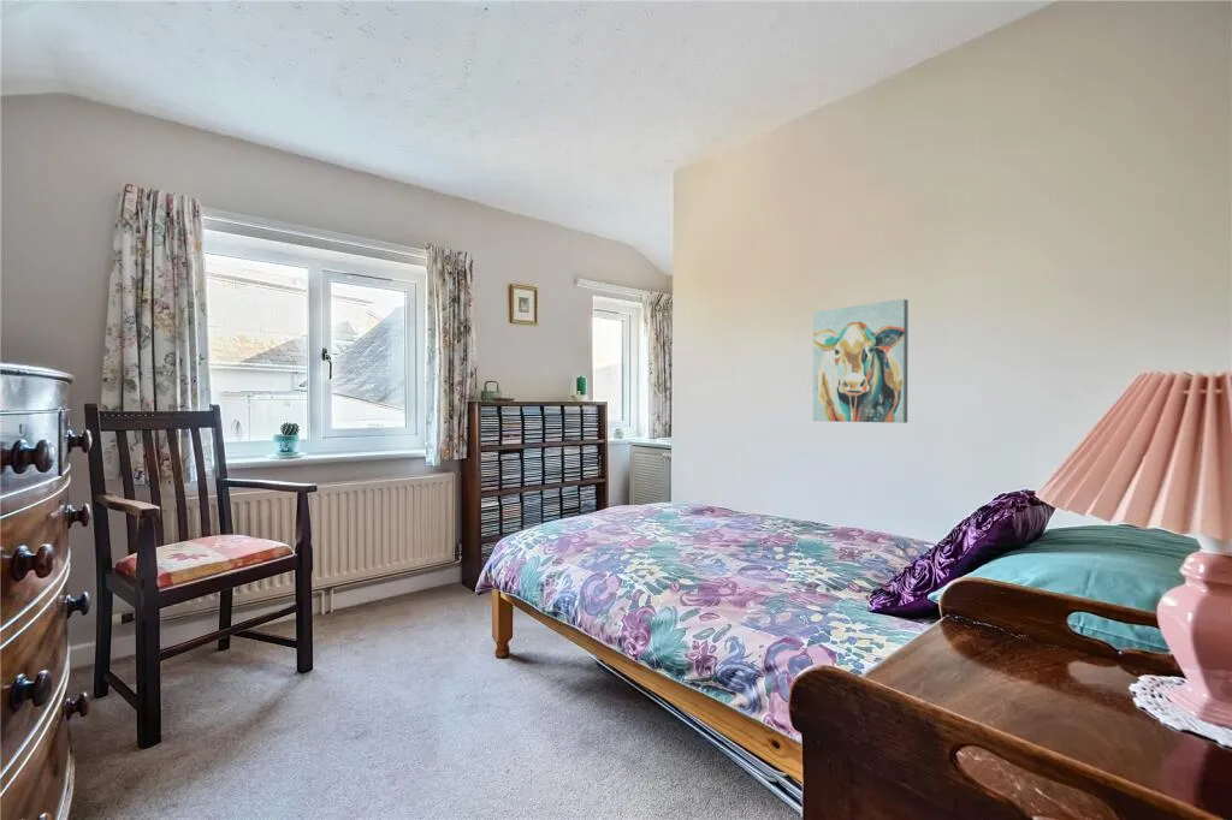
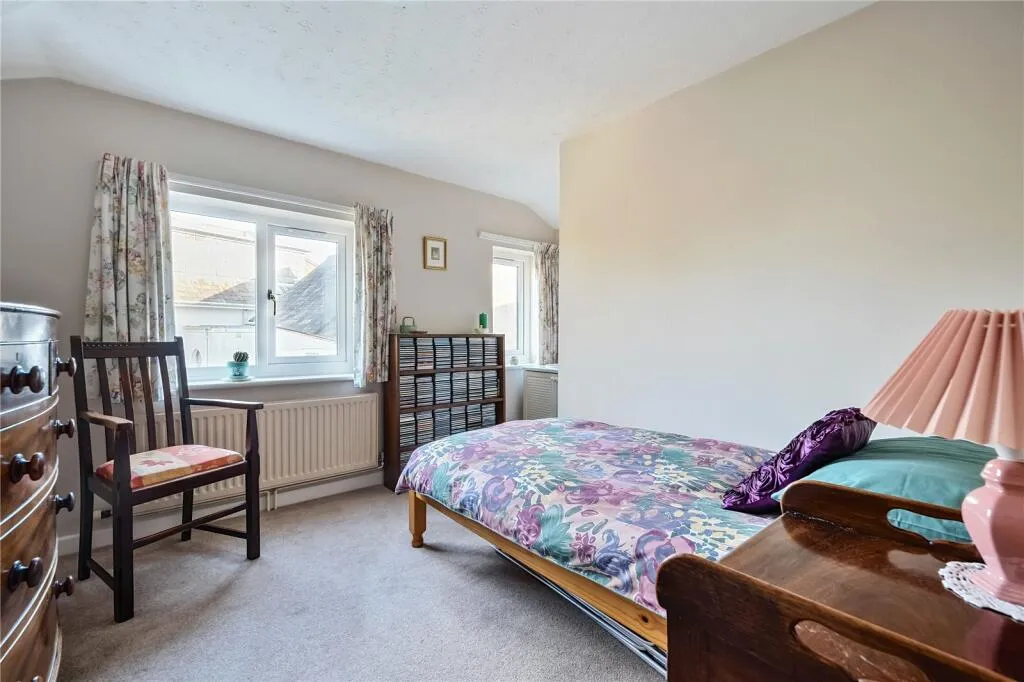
- wall art (857, 363)
